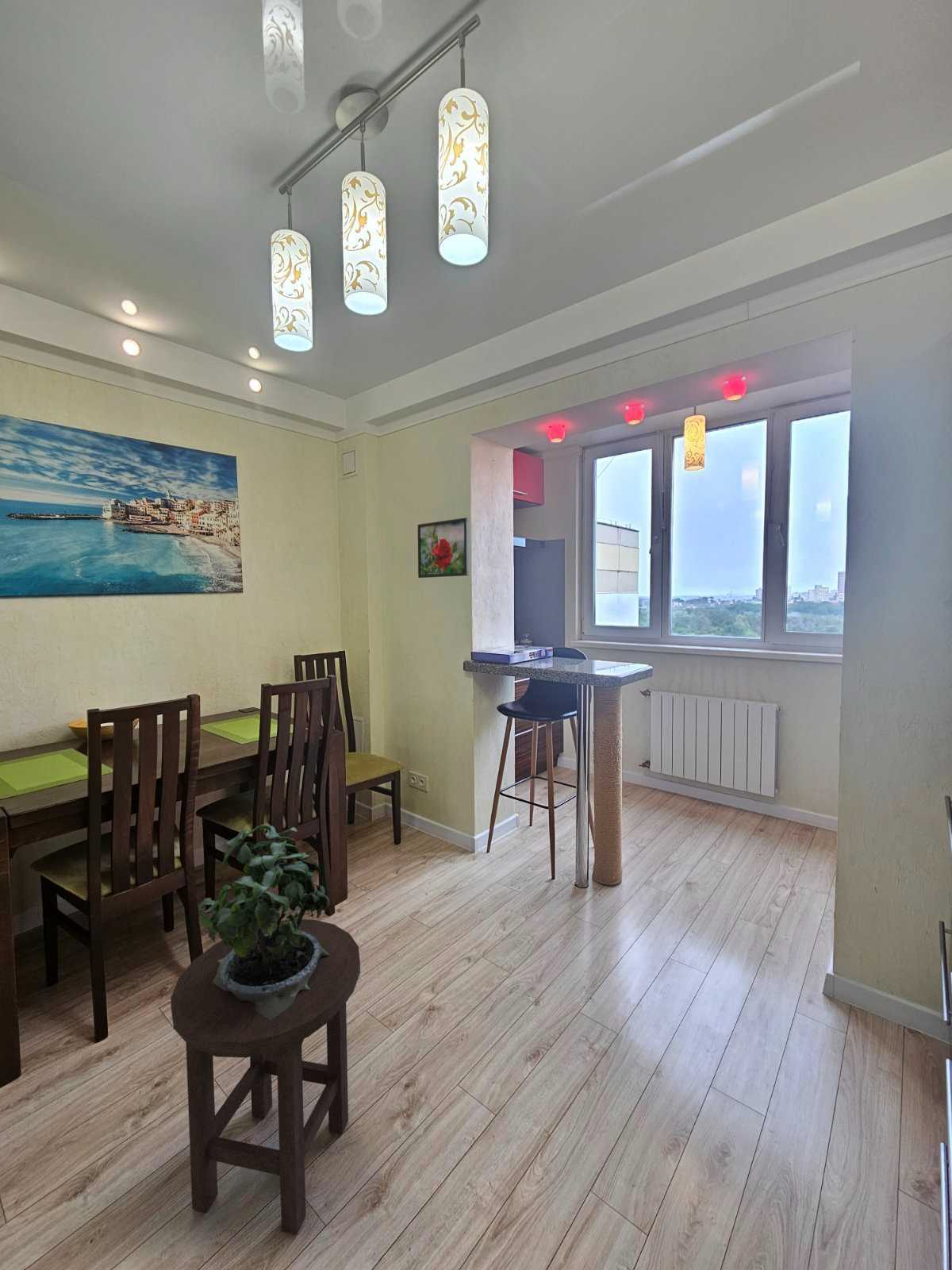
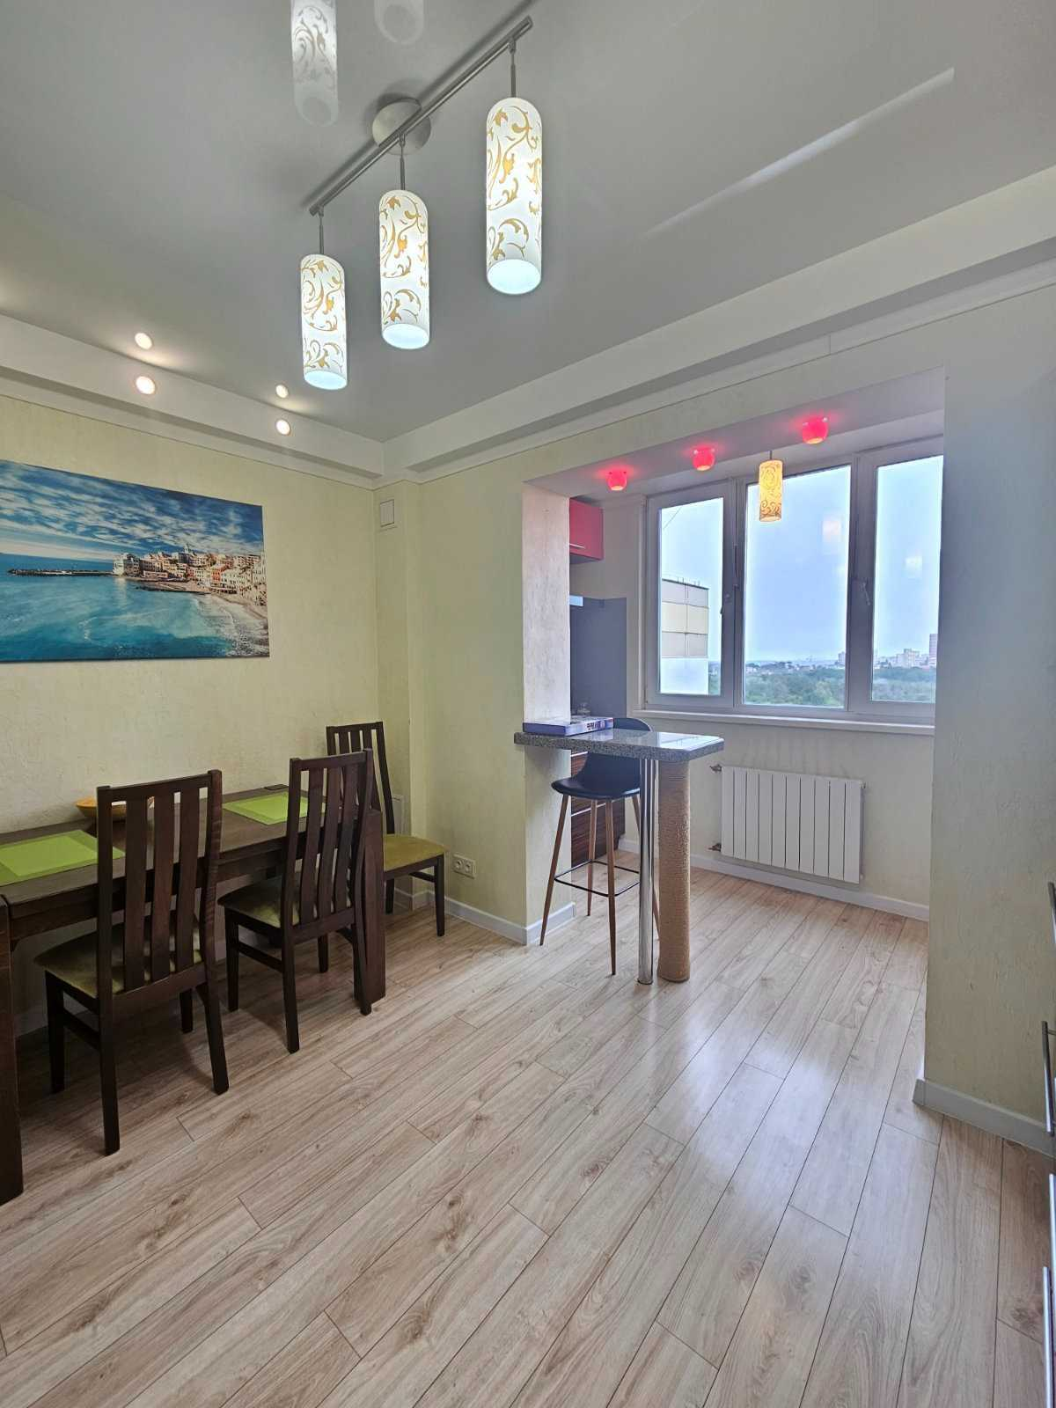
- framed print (442, 548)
- potted plant (267, 896)
- stool (274, 1067)
